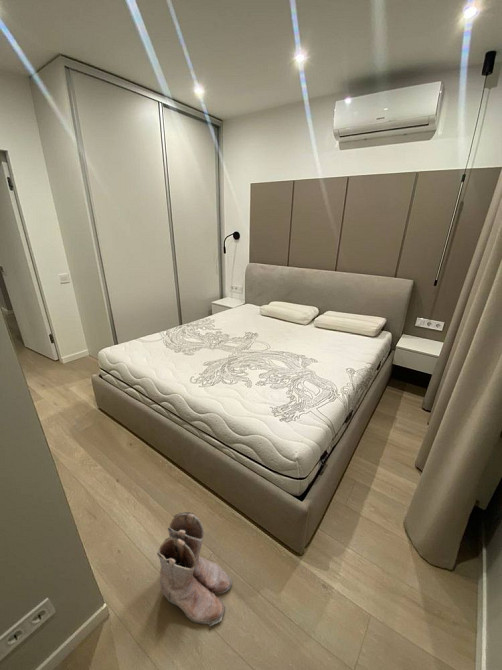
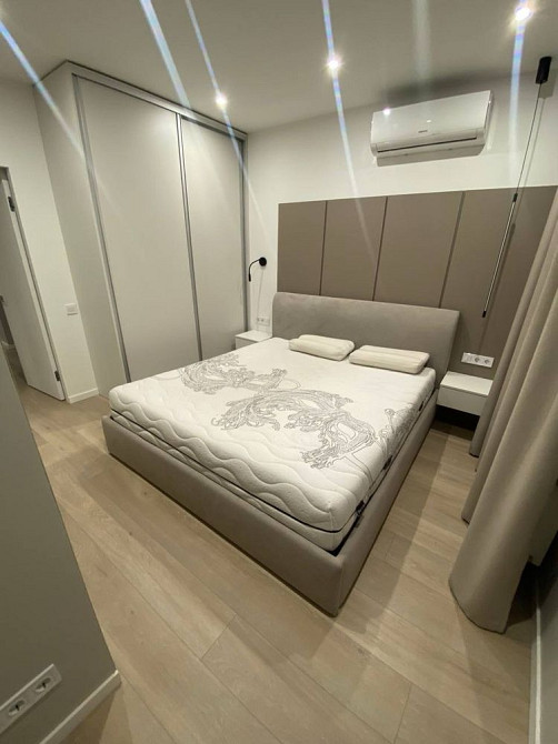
- boots (195, 563)
